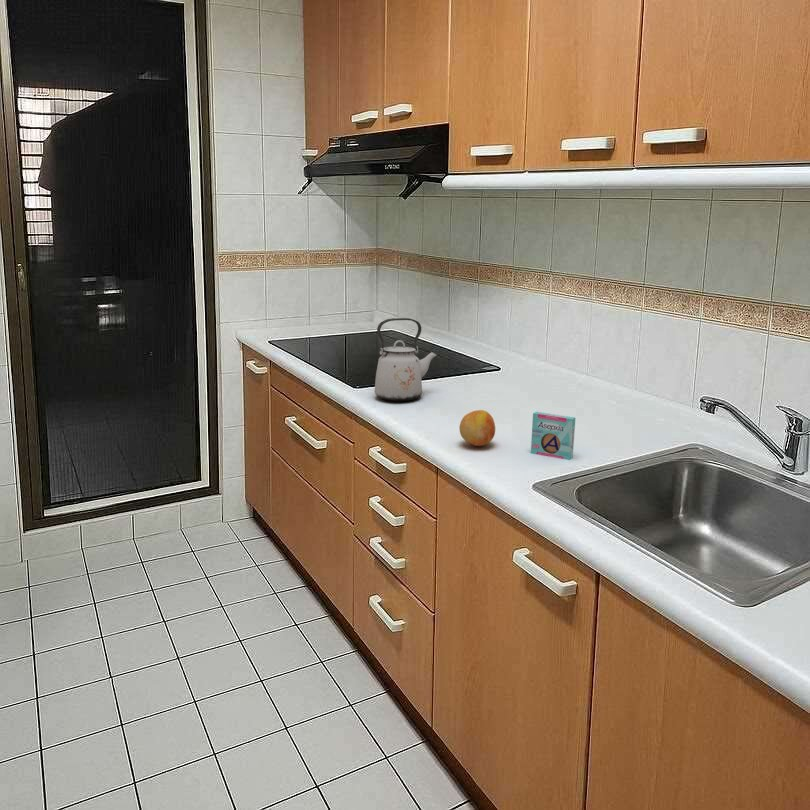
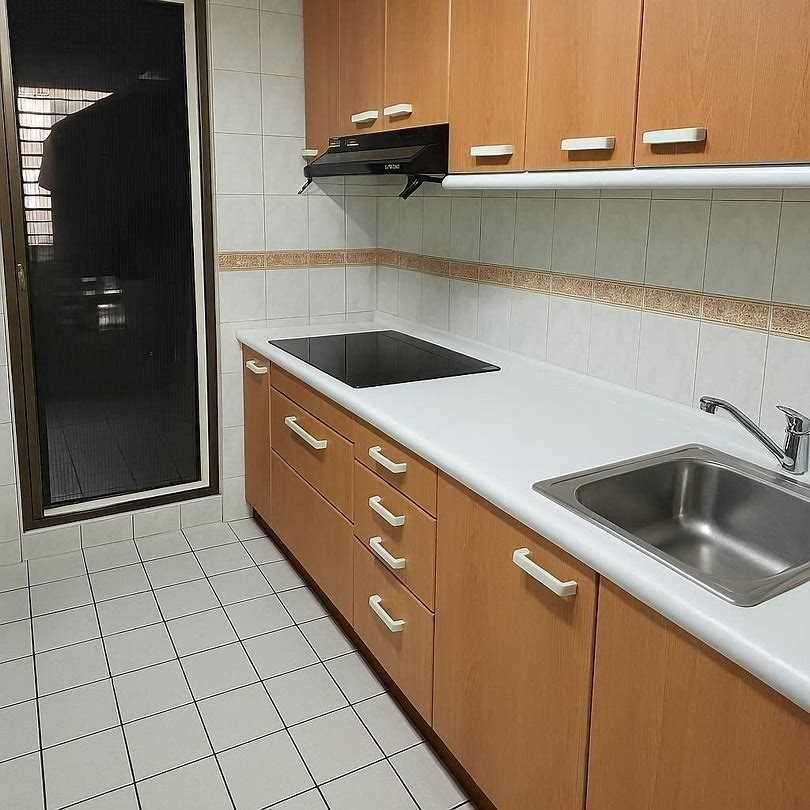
- fruit (477, 428)
- cosmetic container (552, 435)
- kettle (407, 358)
